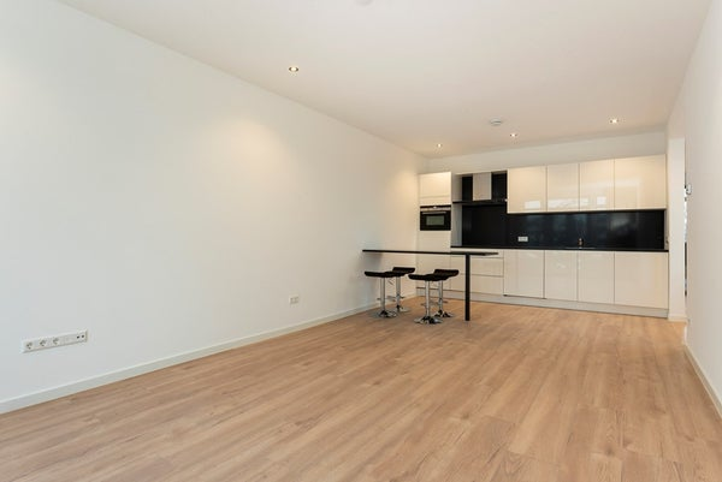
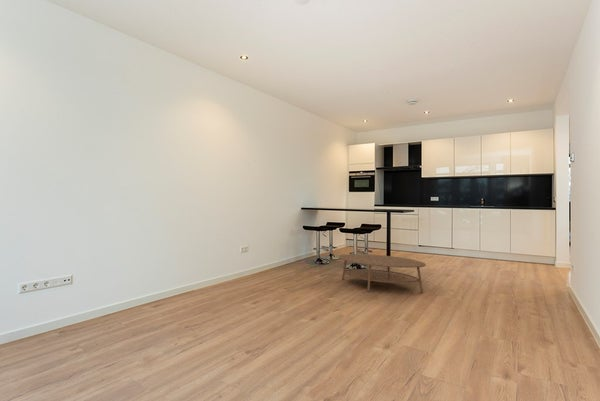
+ coffee table (379, 272)
